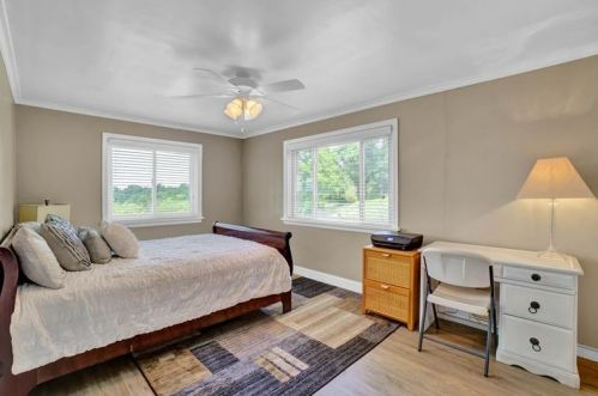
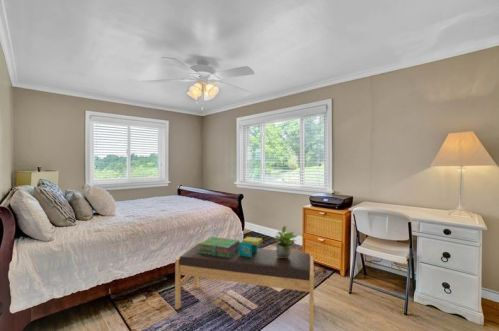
+ bench (245, 280)
+ potted plant (285, 243)
+ decorative box (251, 246)
+ stack of books (219, 246)
